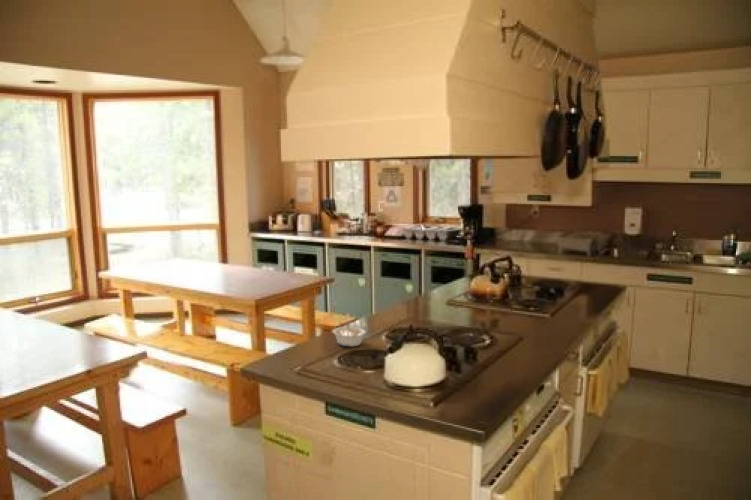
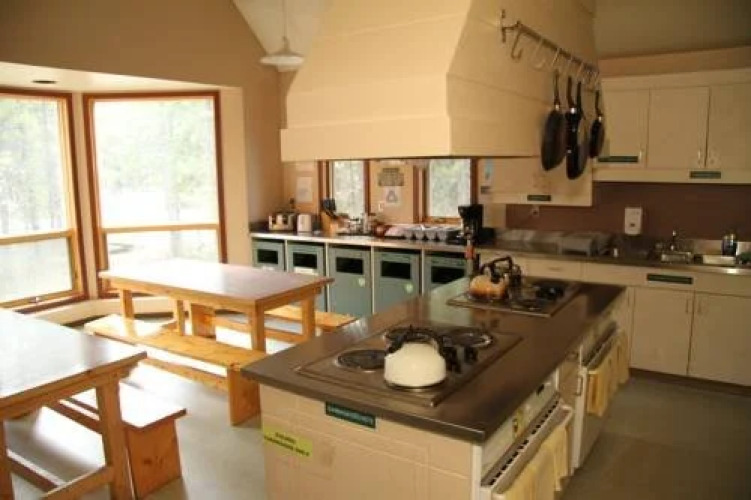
- legume (348, 335)
